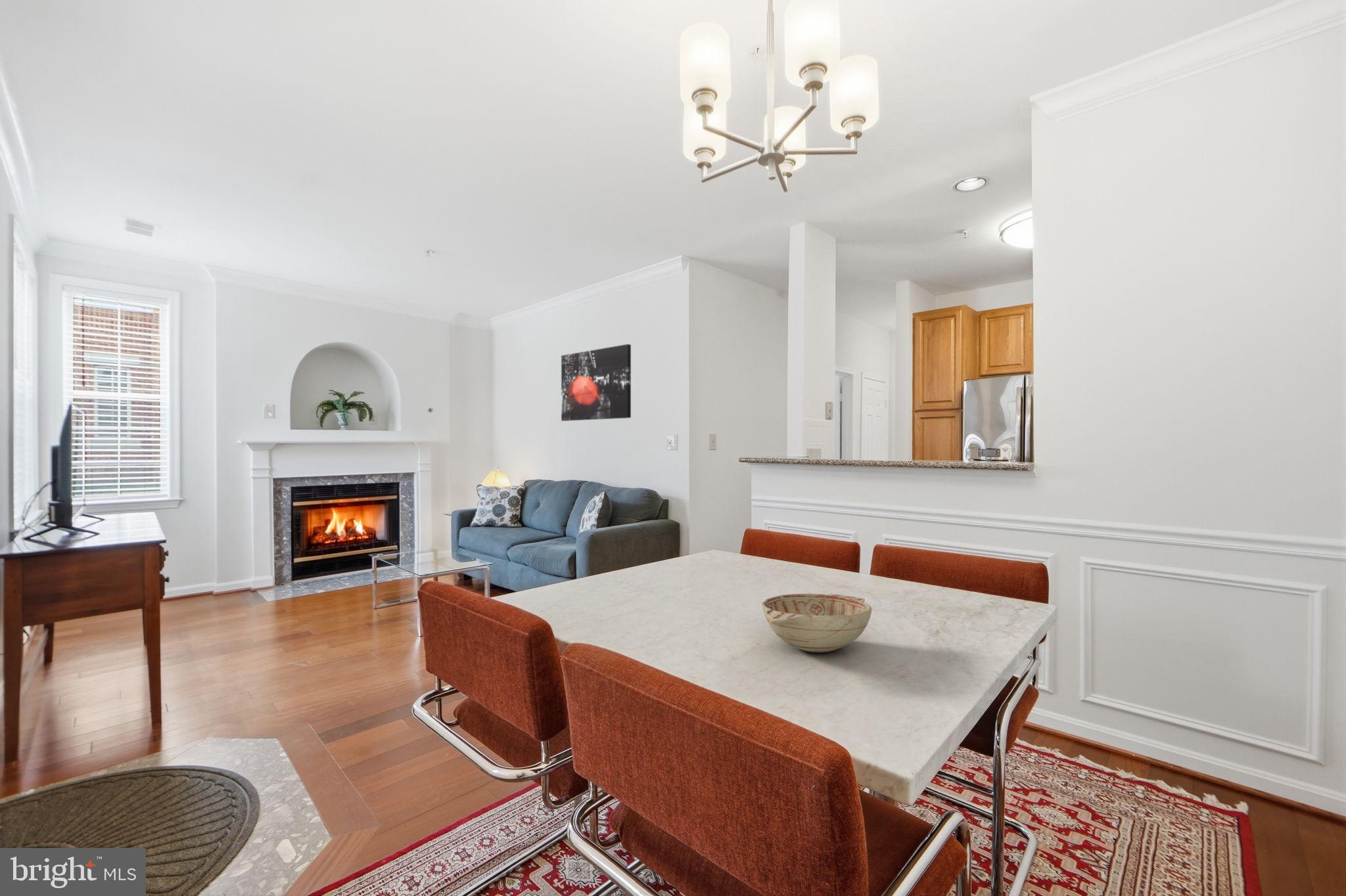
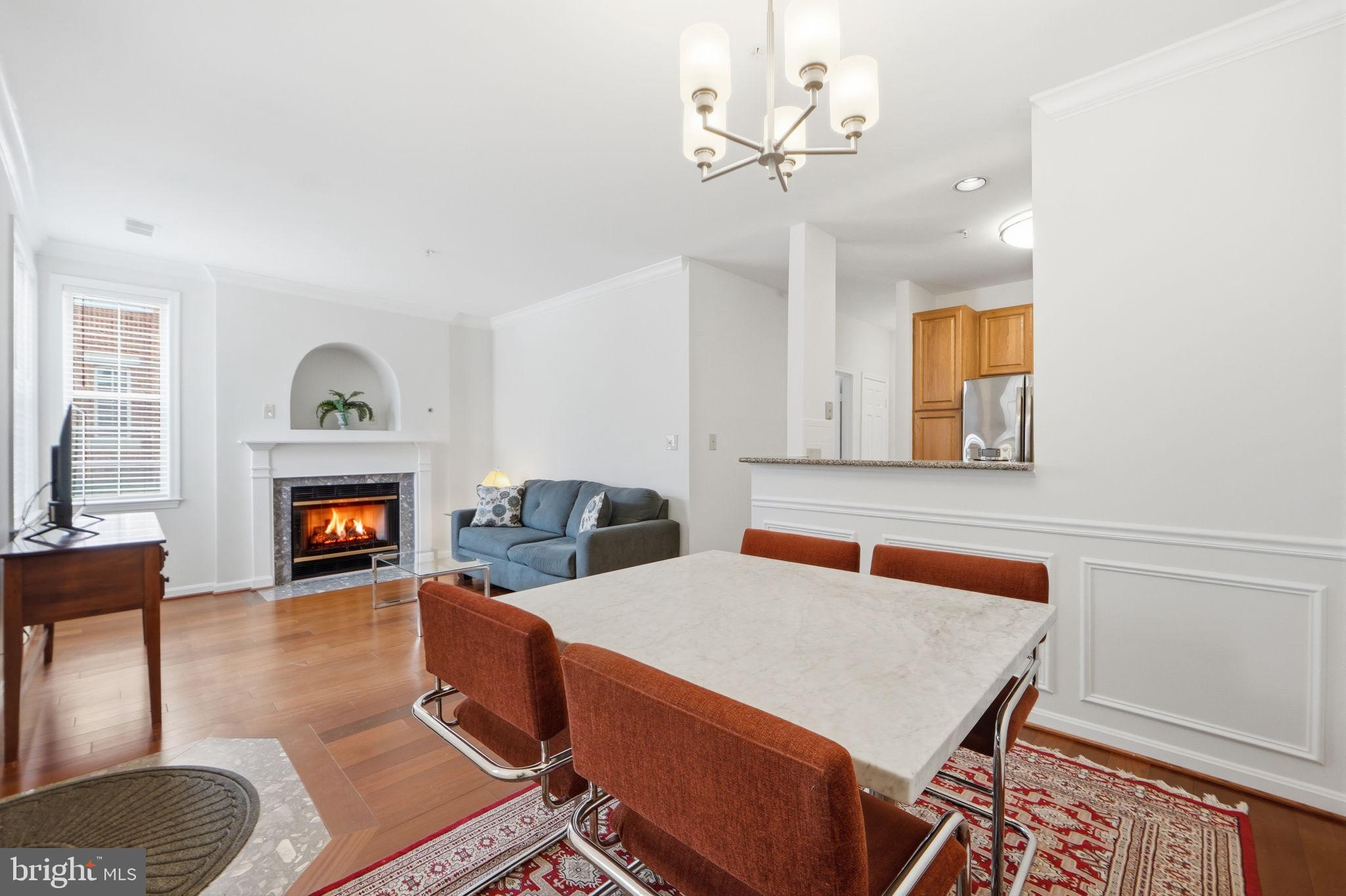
- decorative bowl (816, 623)
- wall art (593, 384)
